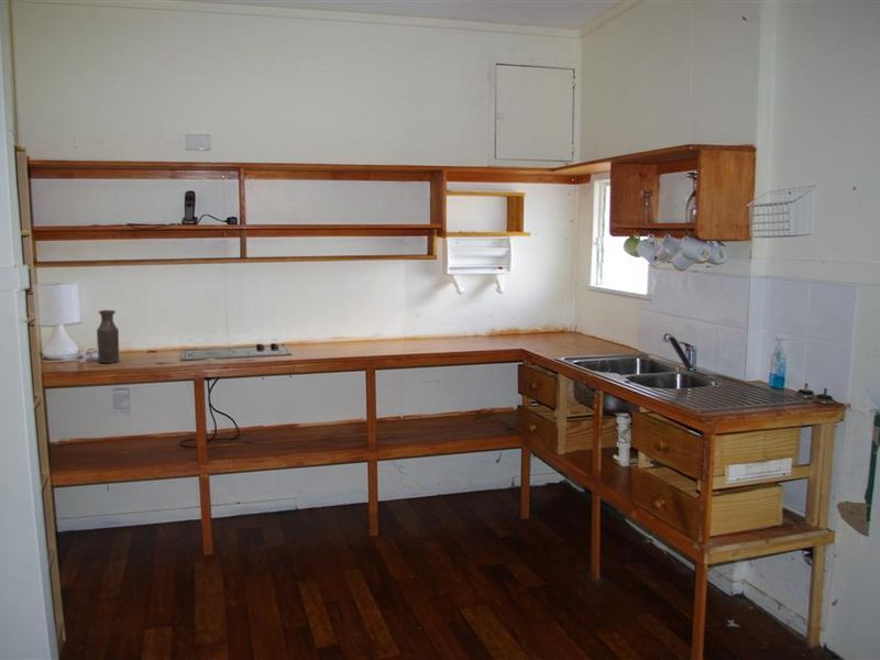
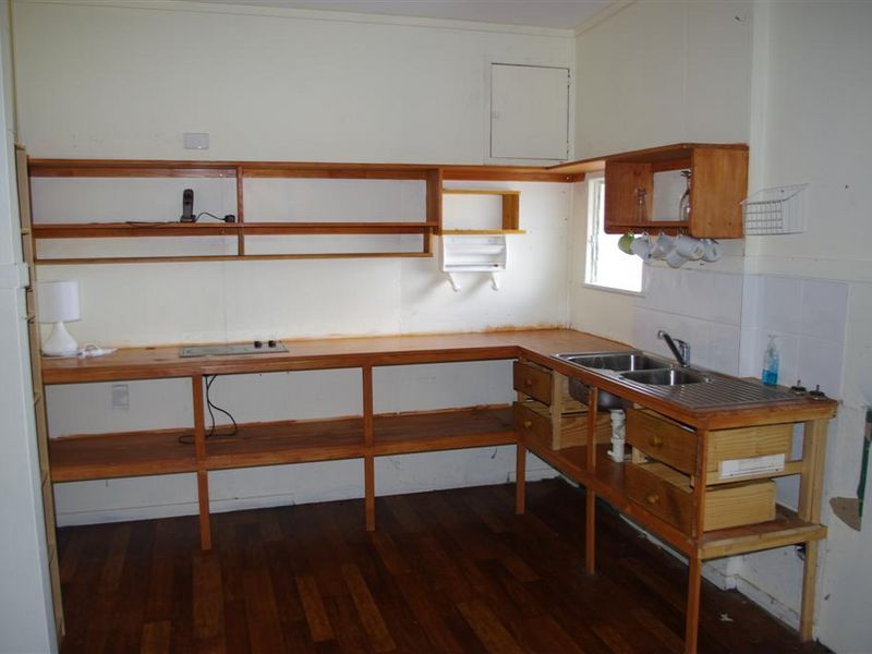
- bottle (108, 336)
